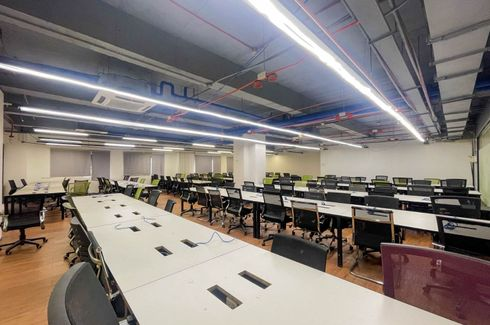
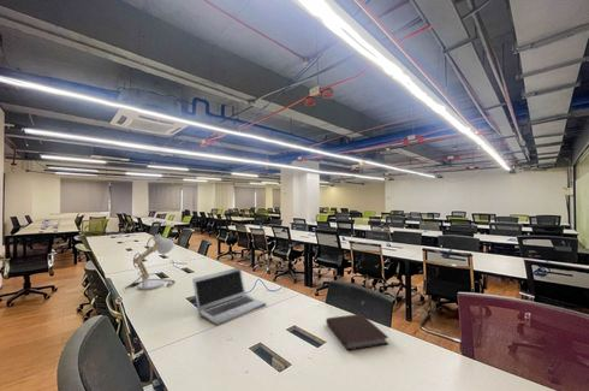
+ notebook (355, 330)
+ desk lamp (147, 255)
+ laptop (230, 291)
